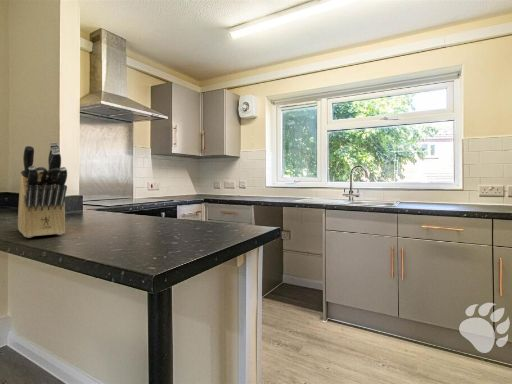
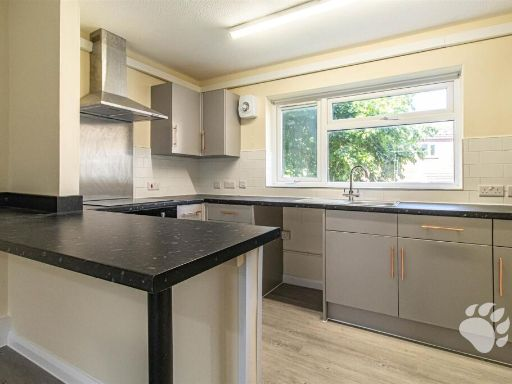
- knife block (41, 189)
